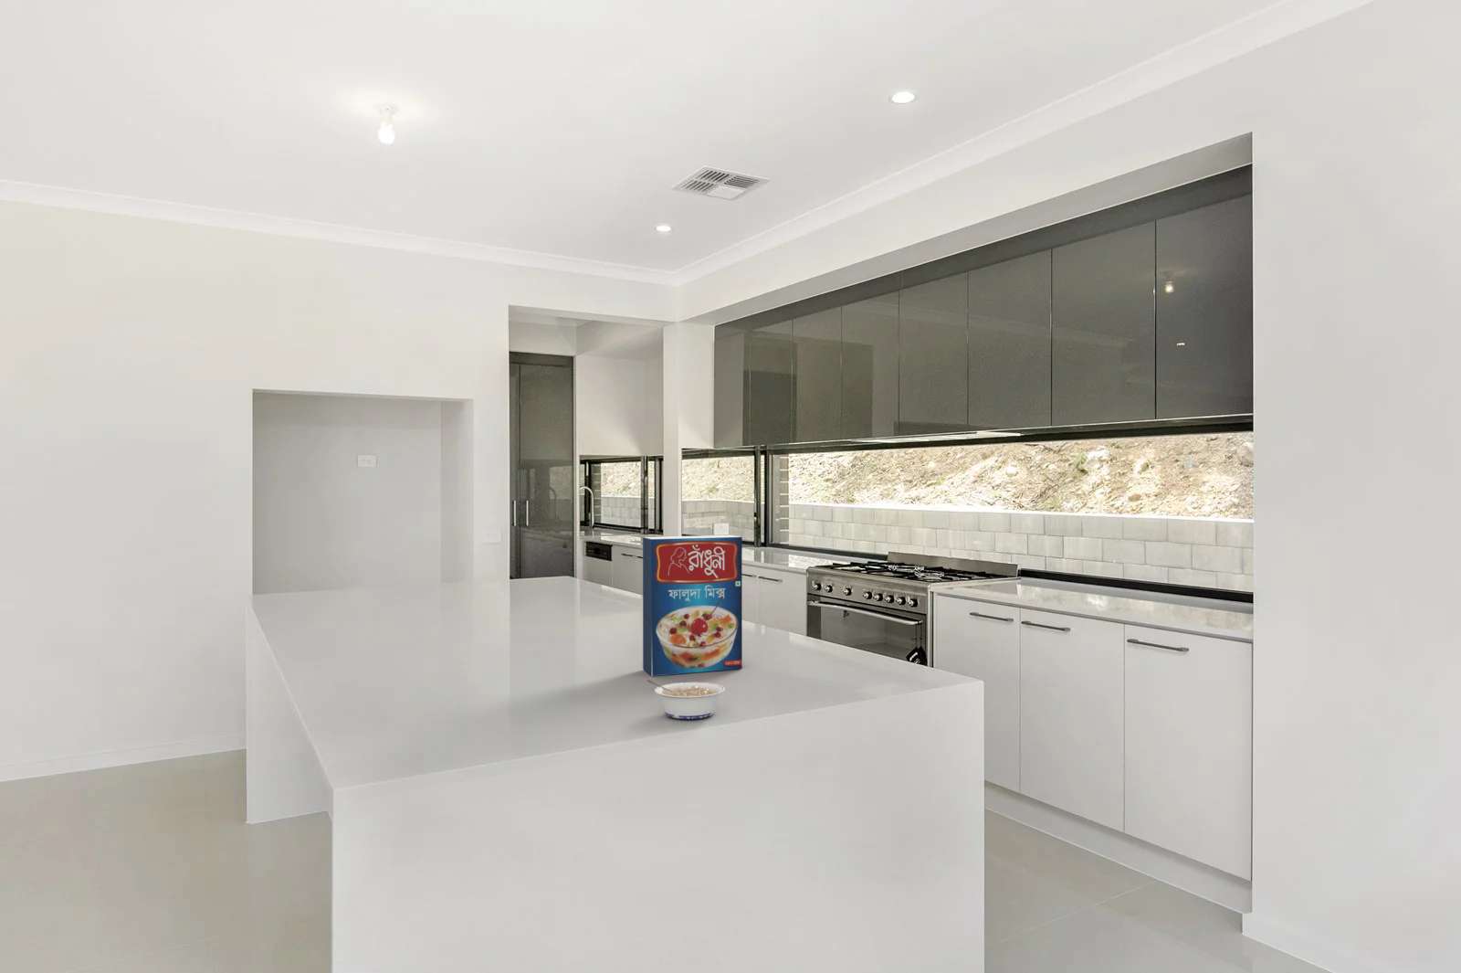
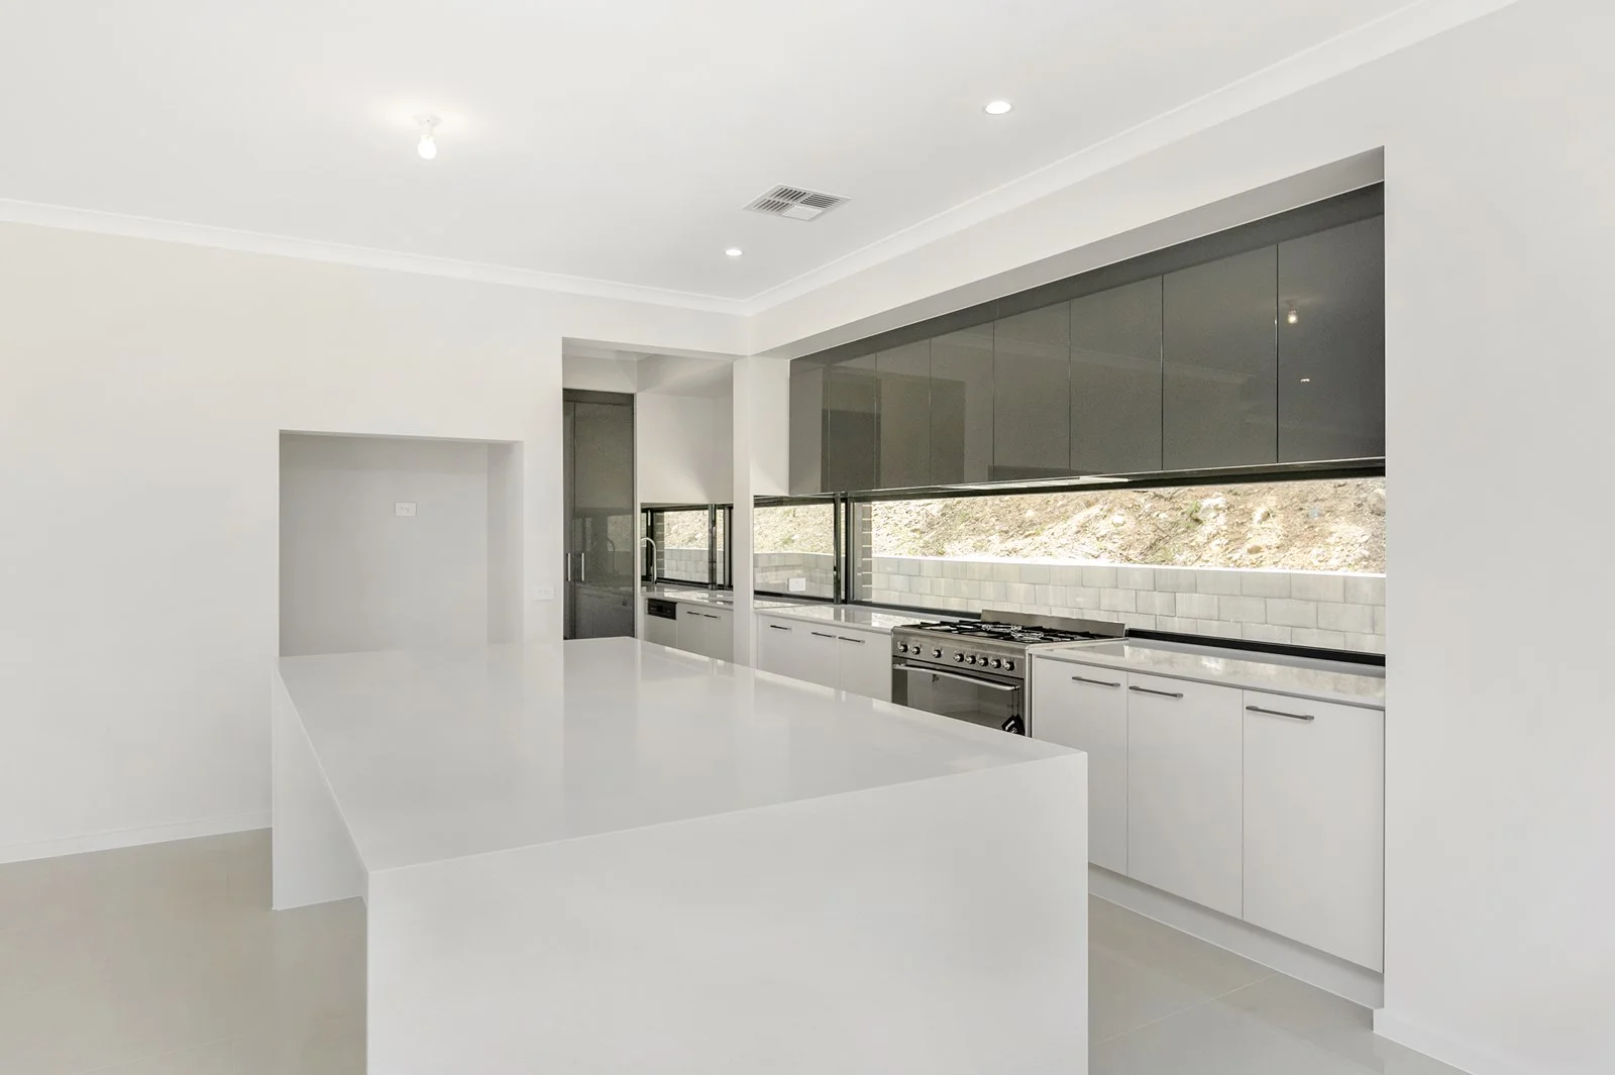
- legume (687, 699)
- cereal box (693, 603)
